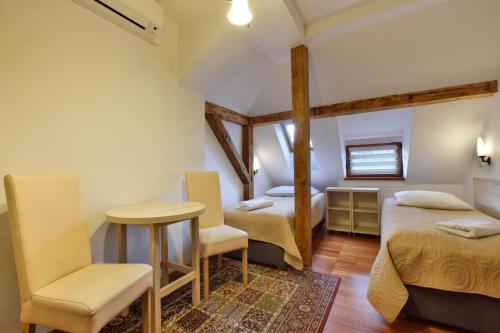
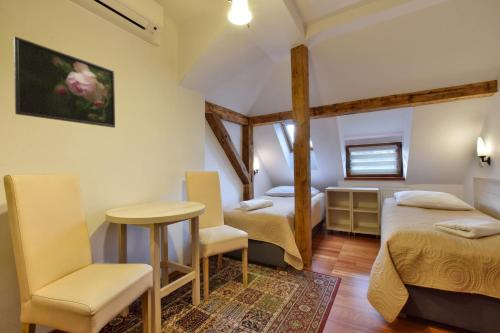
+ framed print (72, 89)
